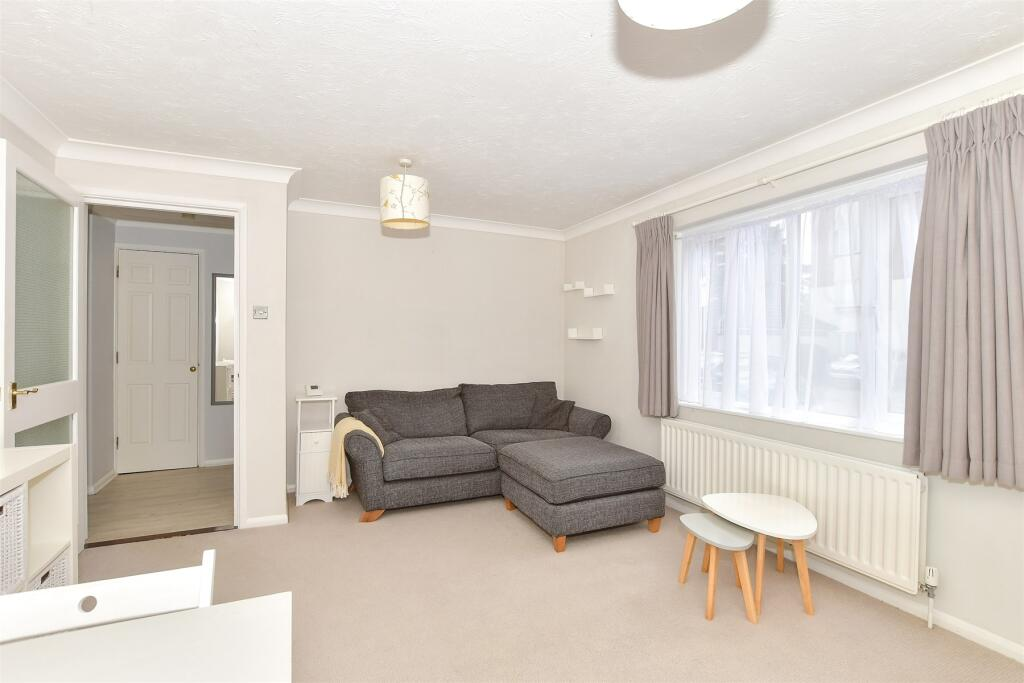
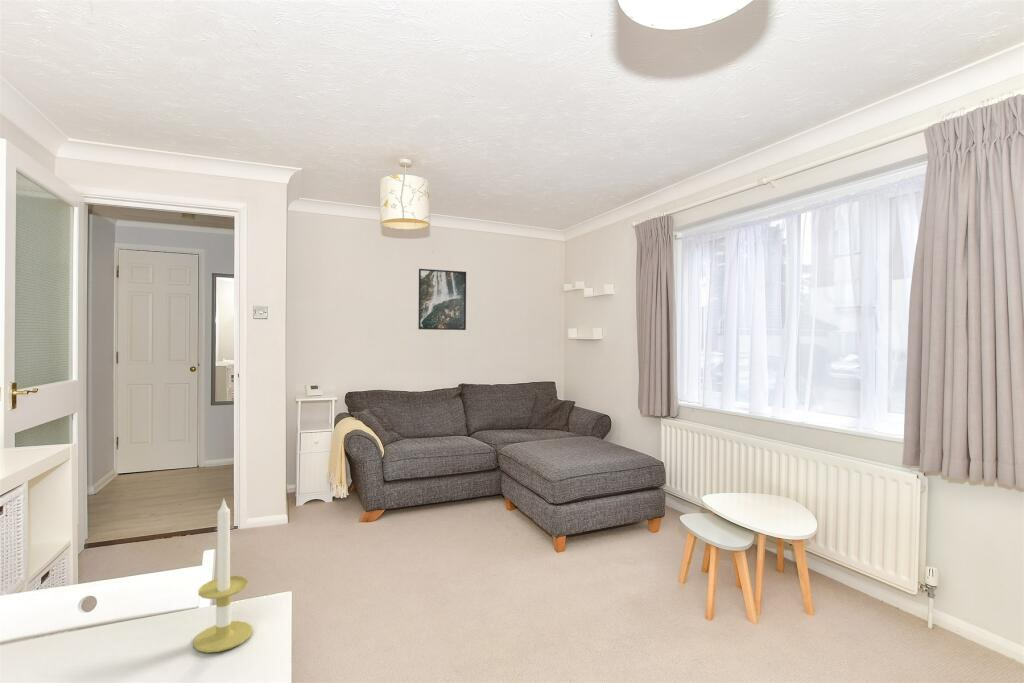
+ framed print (442, 300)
+ candle (223, 567)
